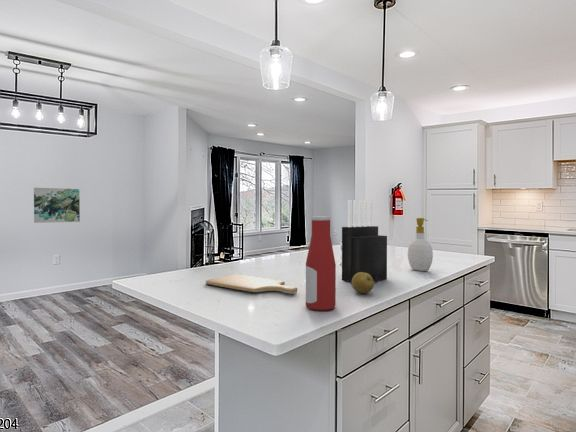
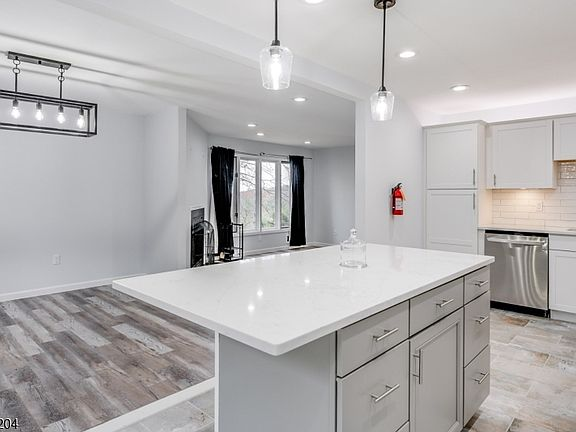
- soap bottle (420, 244)
- fruit (362, 282)
- chopping board (255, 284)
- bottle (320, 261)
- knife block (366, 240)
- wall art (57, 205)
